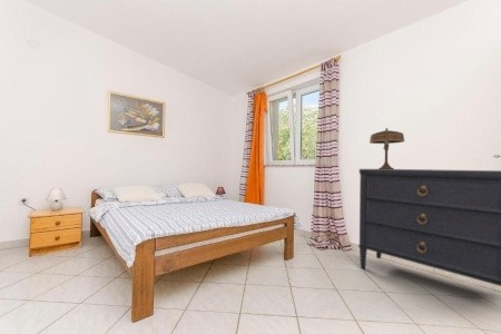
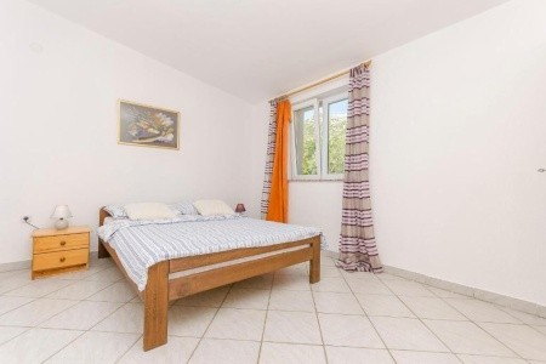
- table lamp (386, 148)
- dresser (429, 225)
